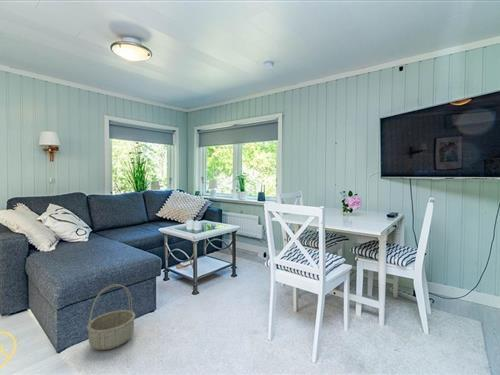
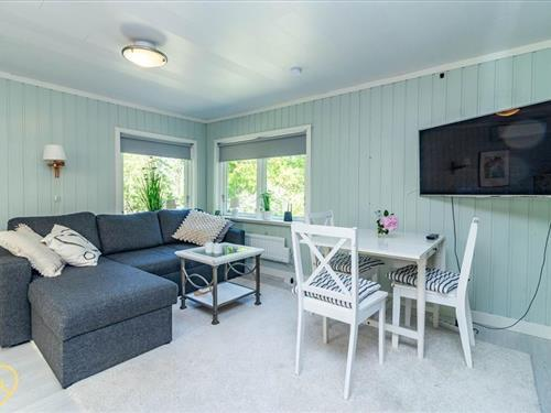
- basket (112, 313)
